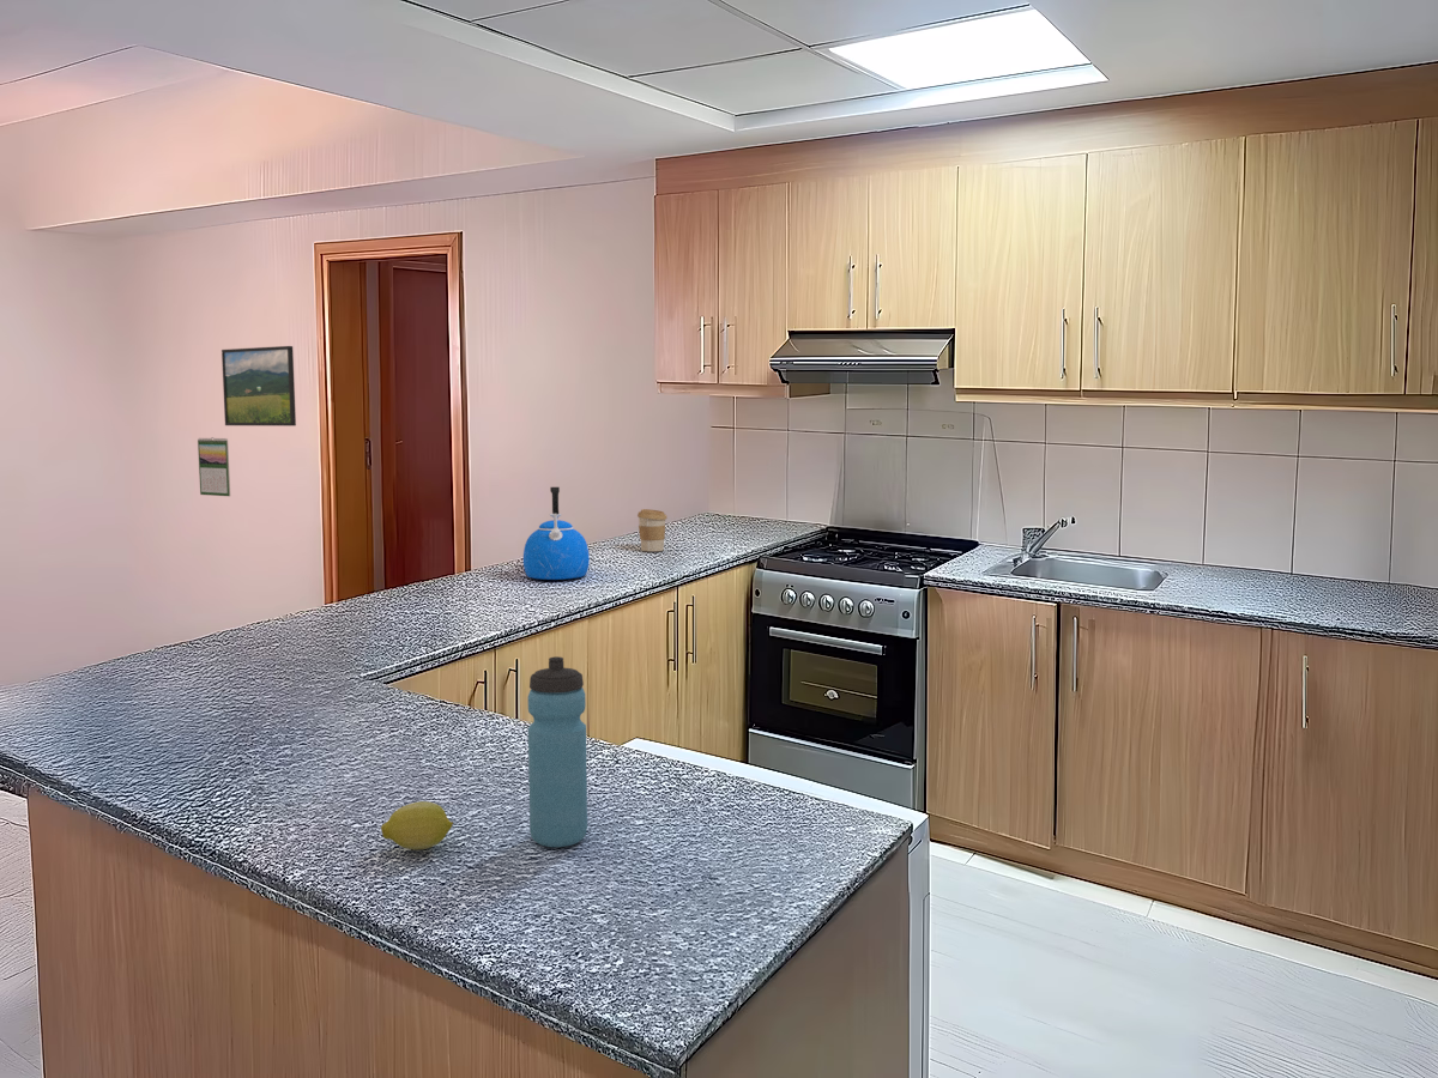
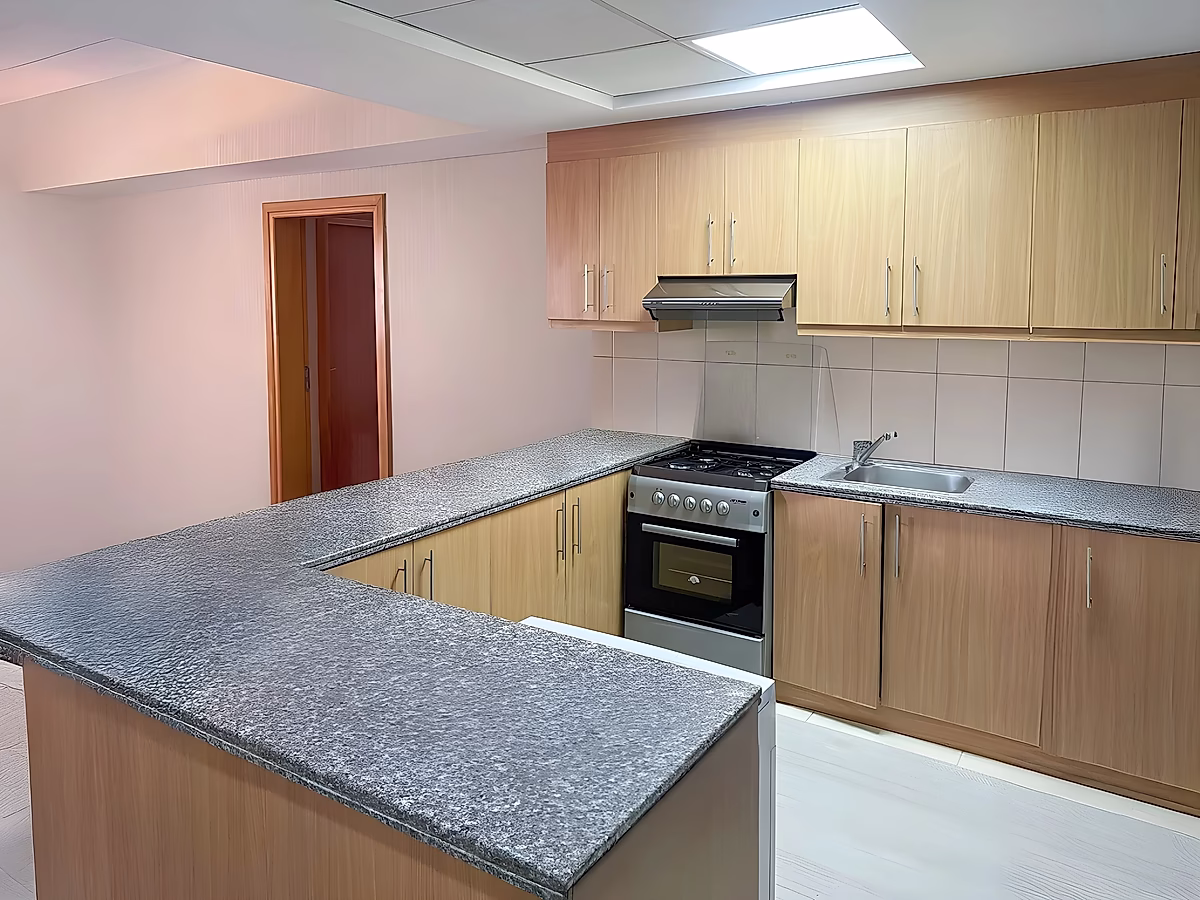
- water bottle (557, 749)
- calendar (213, 466)
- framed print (258, 387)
- fruit (416, 825)
- coffee cup (652, 529)
- kettle (555, 531)
